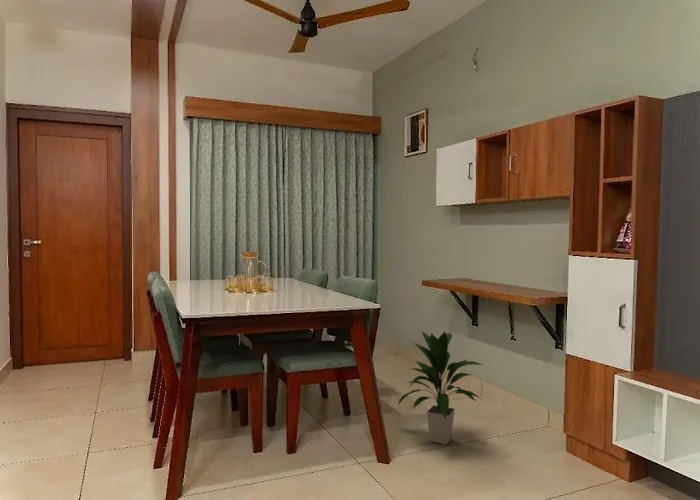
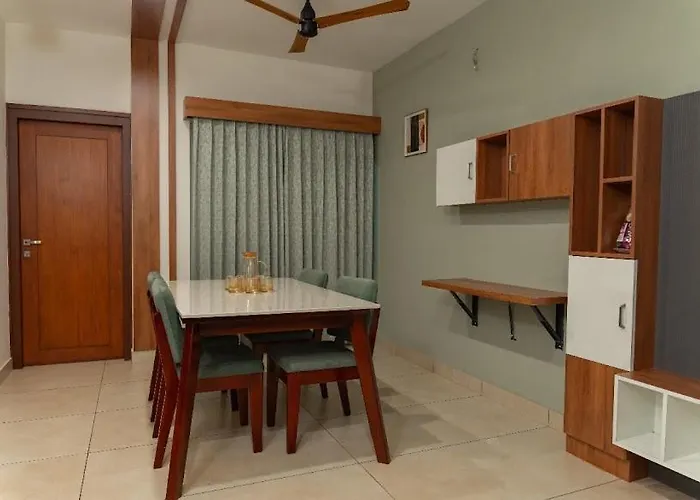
- indoor plant (438, 383)
